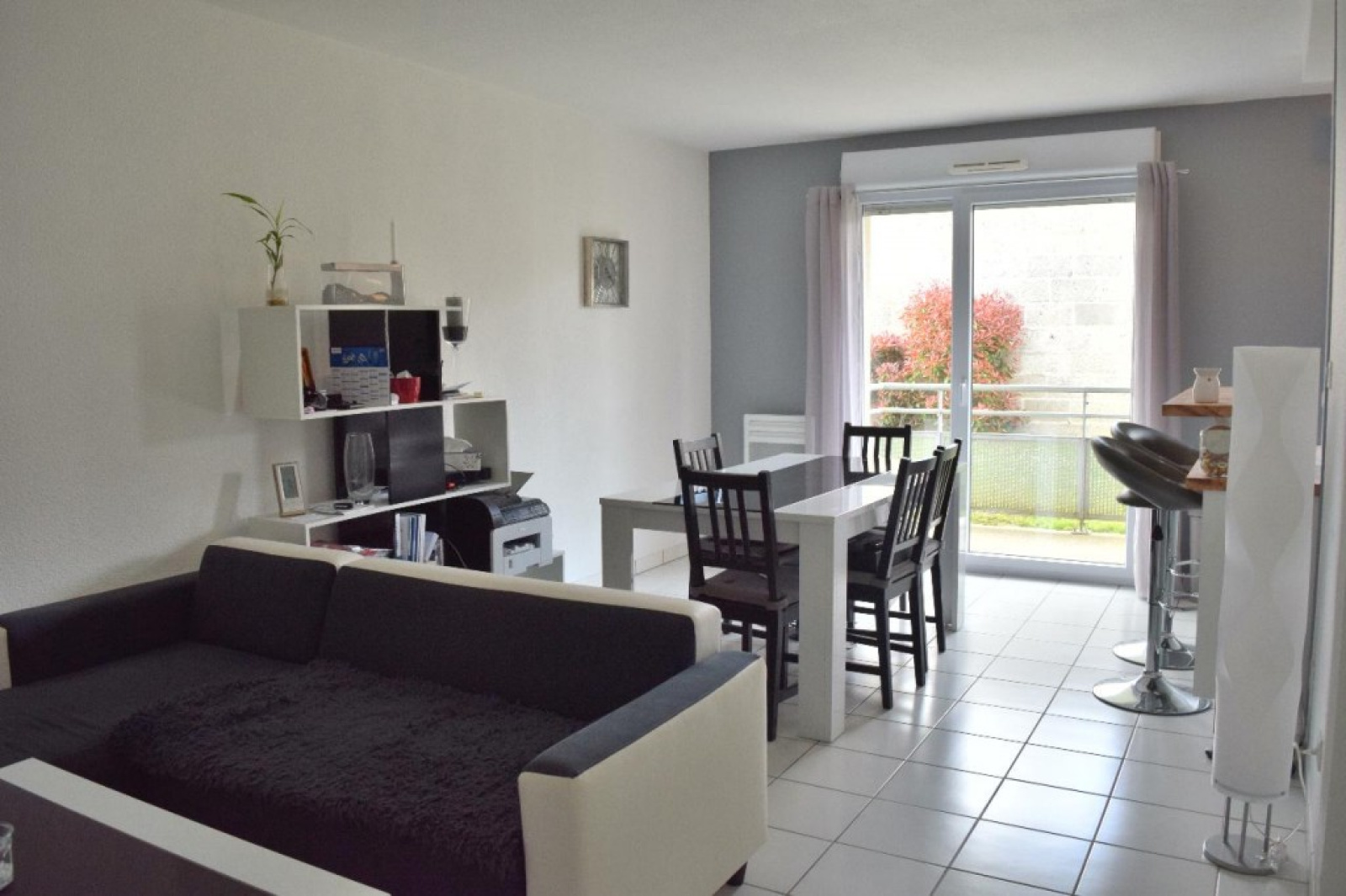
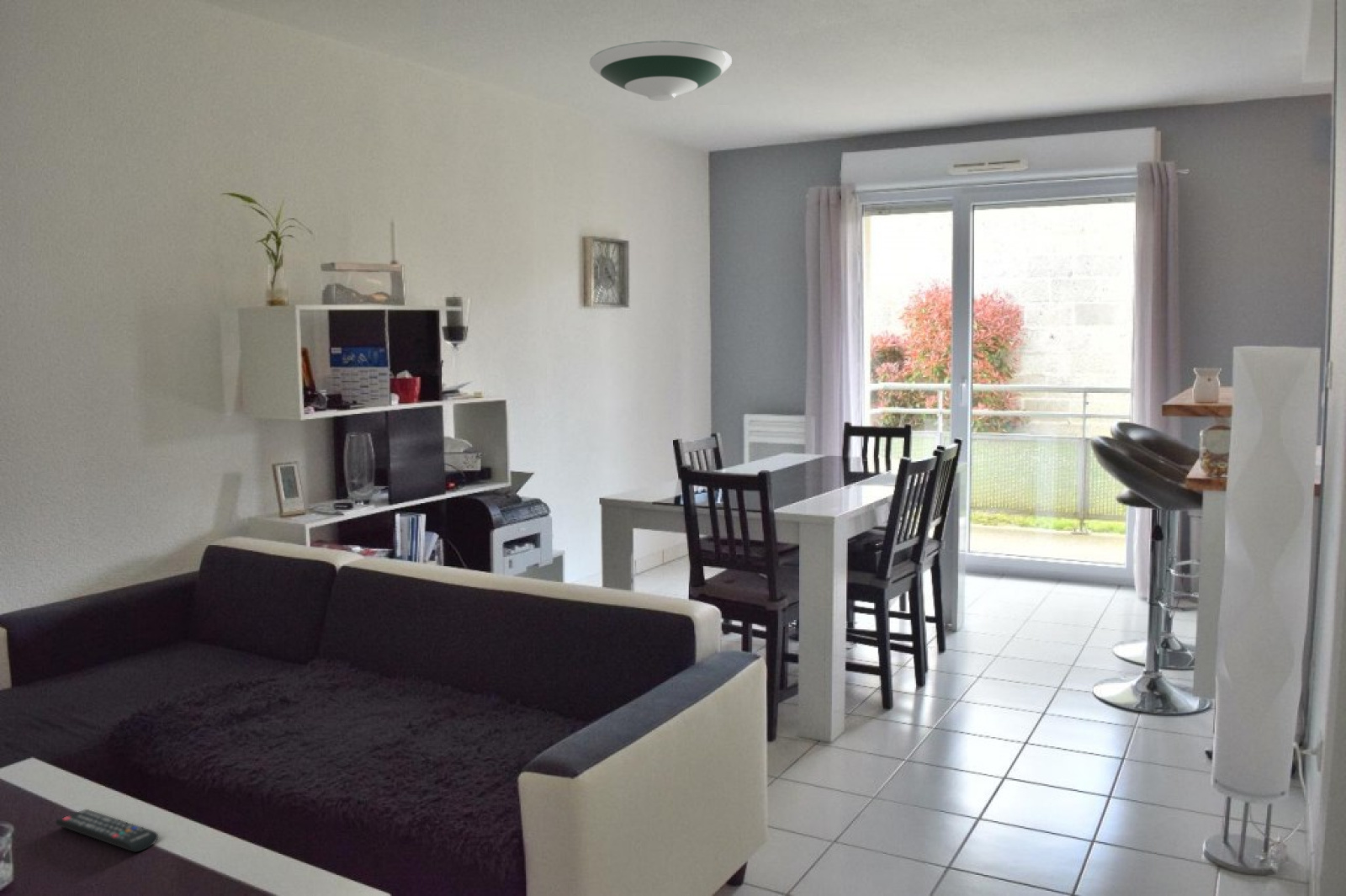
+ remote control (105, 830)
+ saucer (660, 80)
